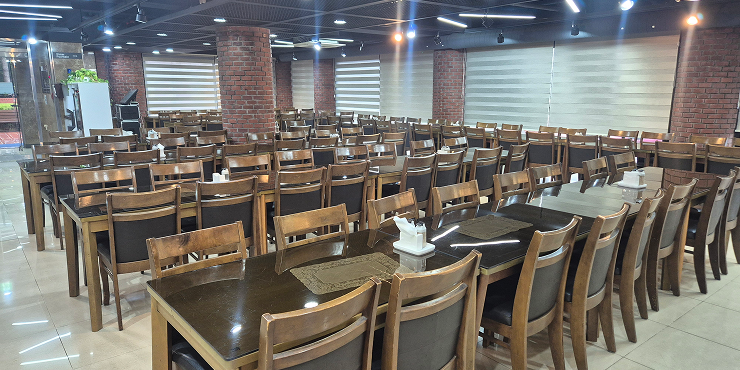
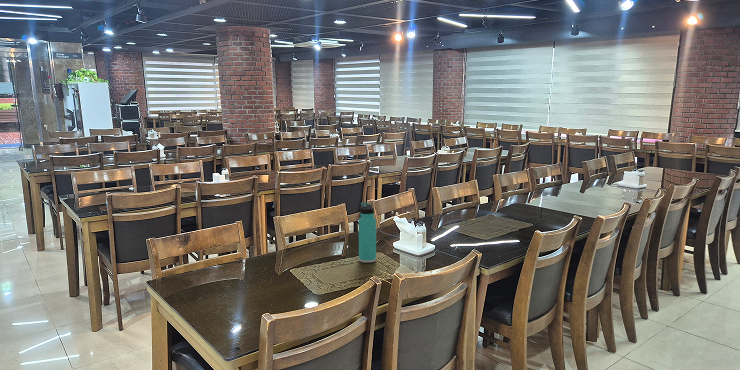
+ thermos bottle (367, 231)
